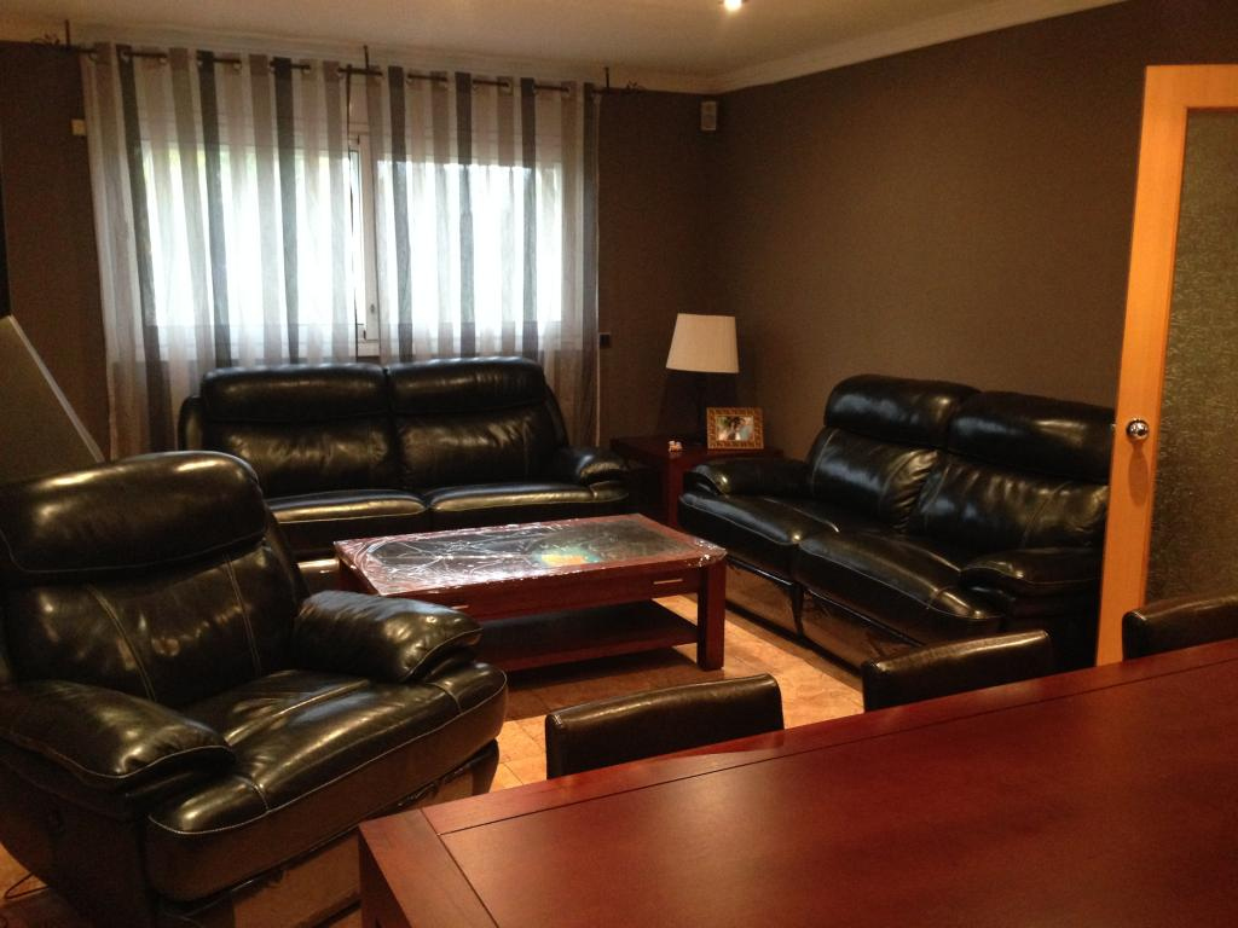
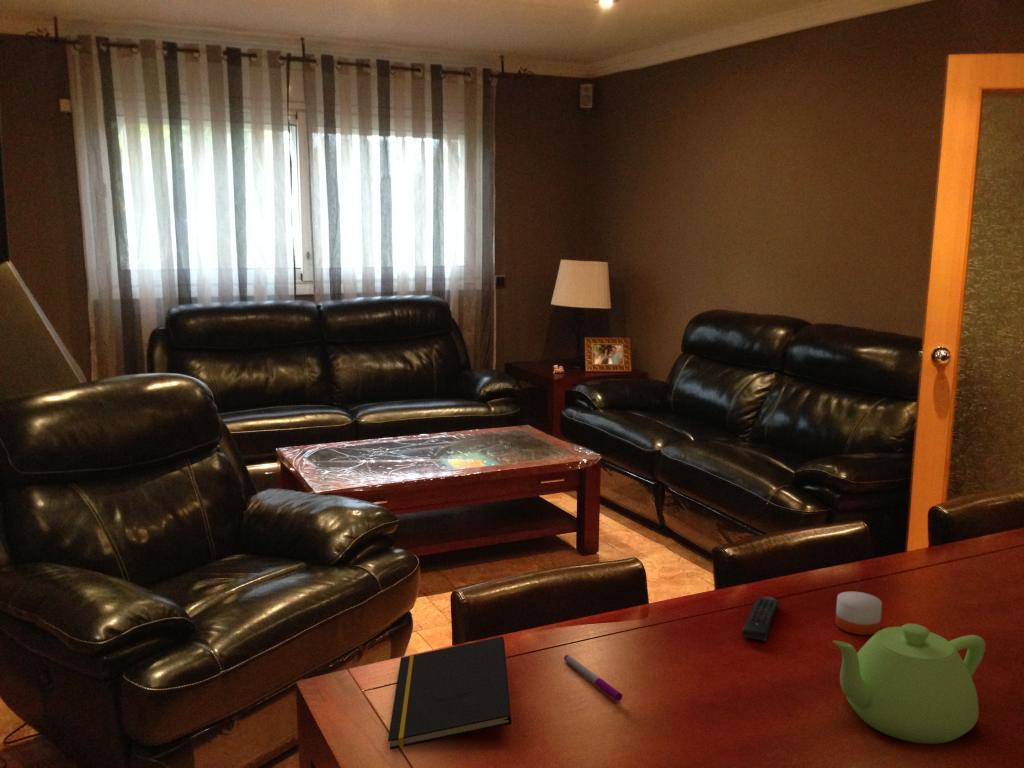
+ remote control (761, 615)
+ teapot (906, 672)
+ notepad (451, 688)
+ pen (591, 676)
+ candle (859, 598)
